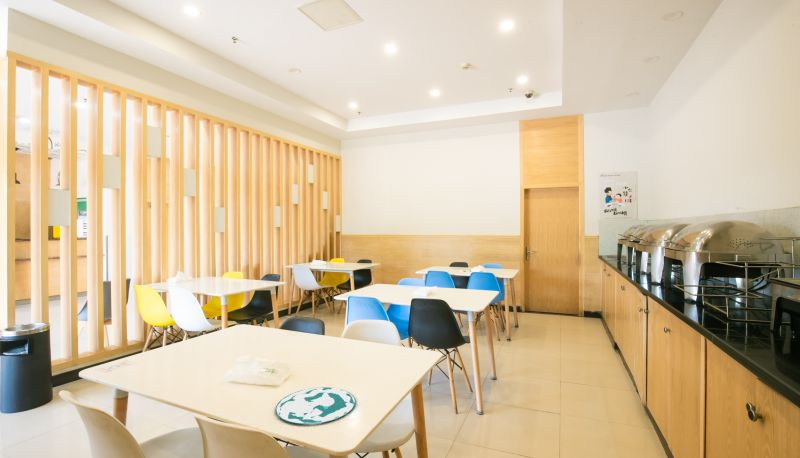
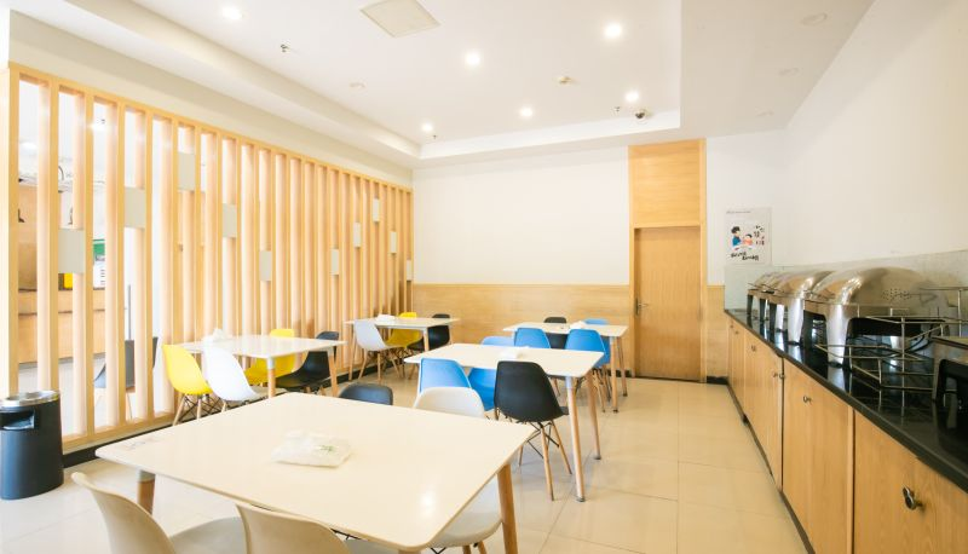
- plate (316, 400)
